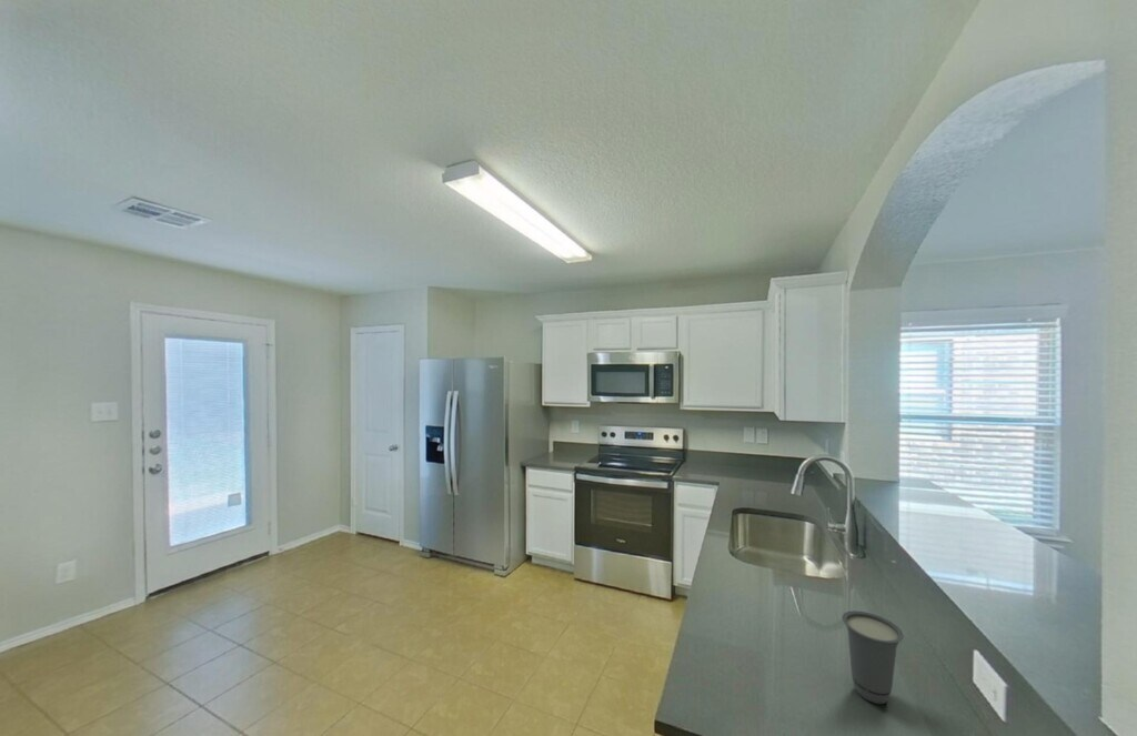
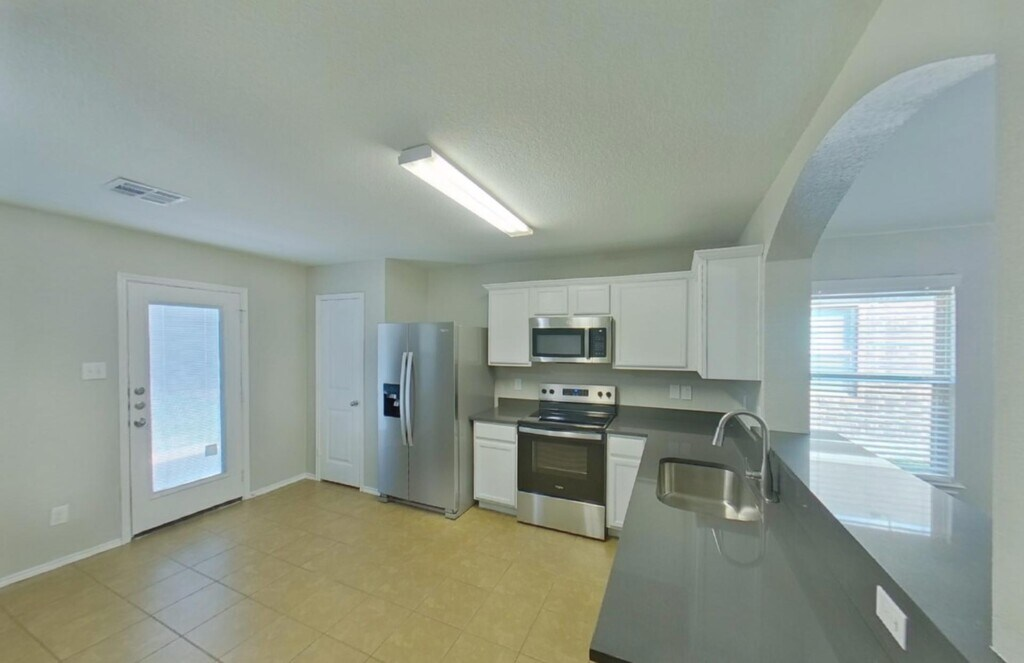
- cup (871, 659)
